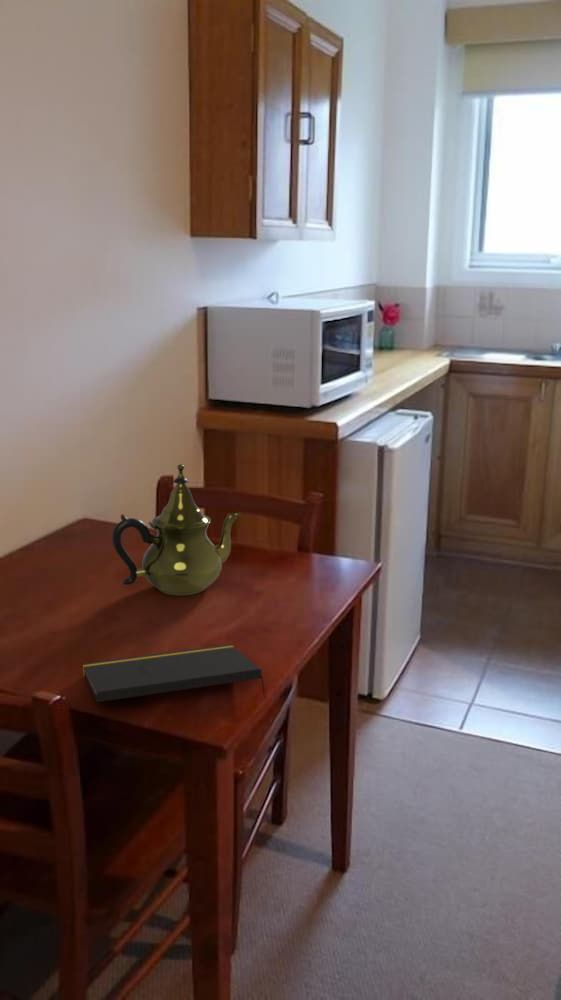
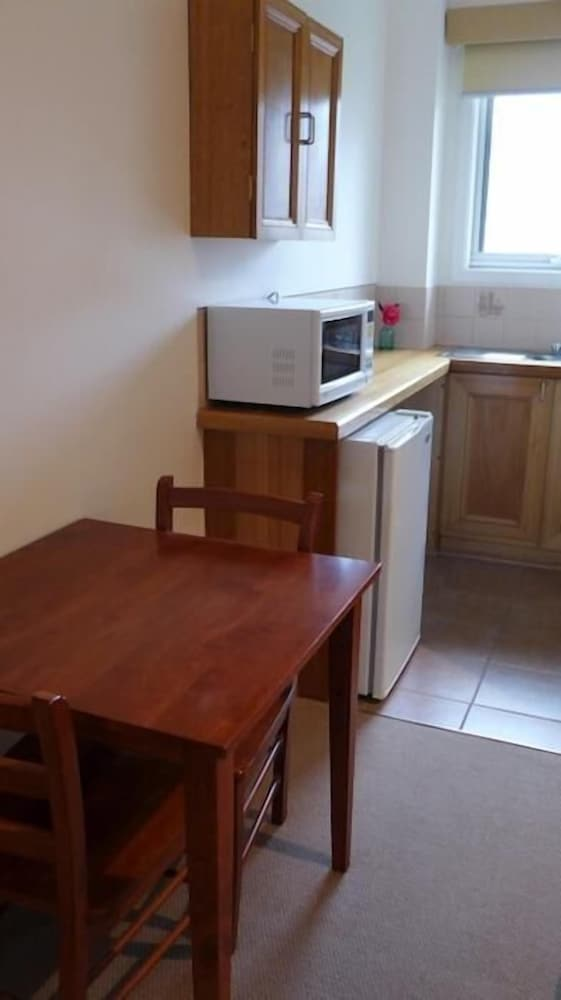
- notepad (169, 670)
- teapot (178, 527)
